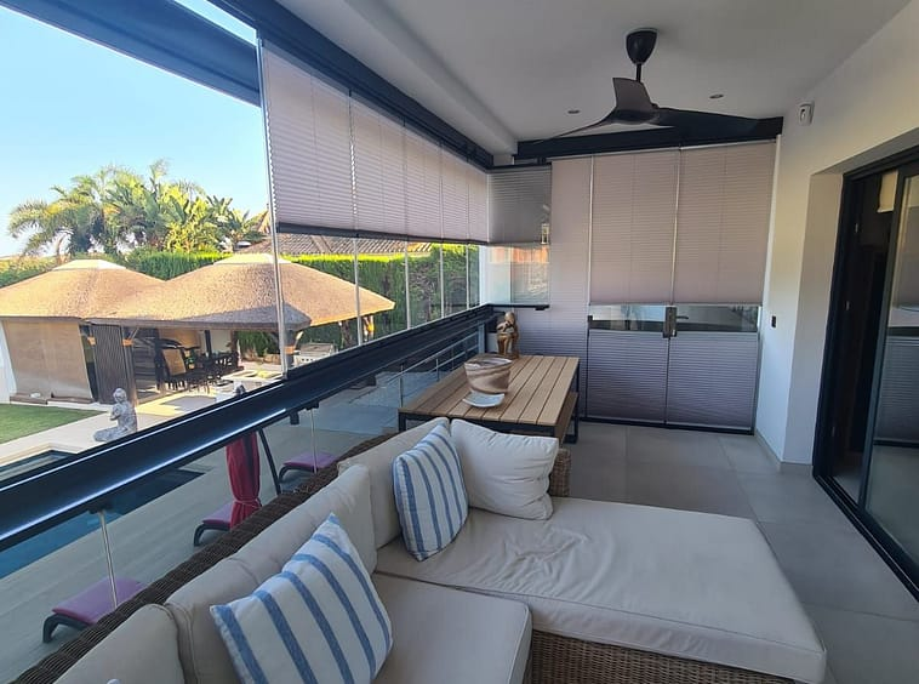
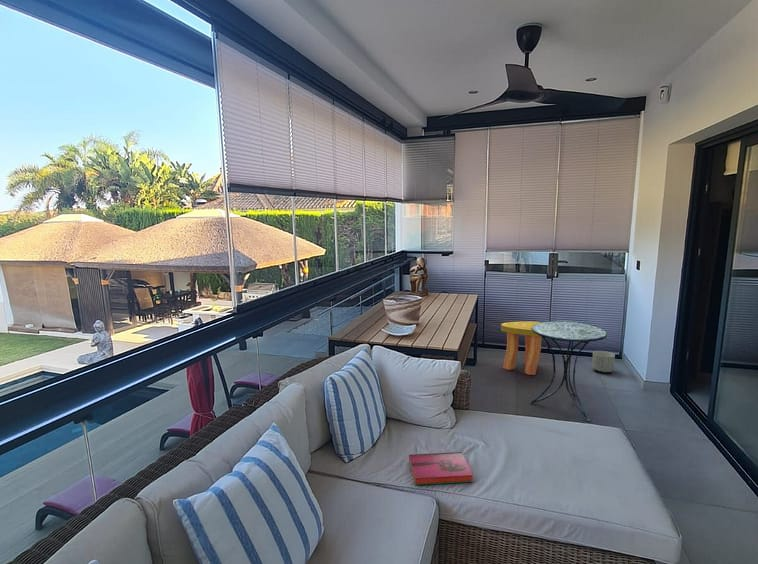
+ hardback book (439, 467)
+ stool (526, 346)
+ planter (603, 362)
+ side table (565, 368)
